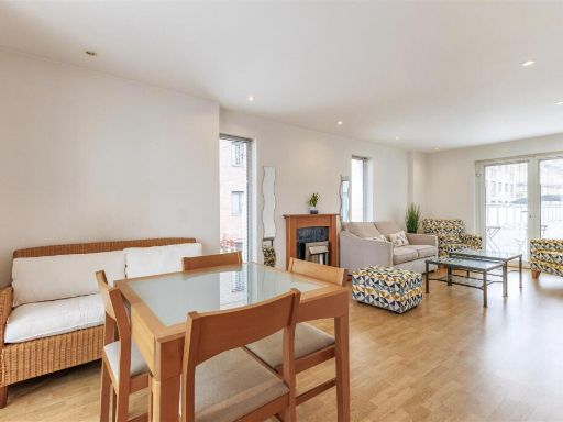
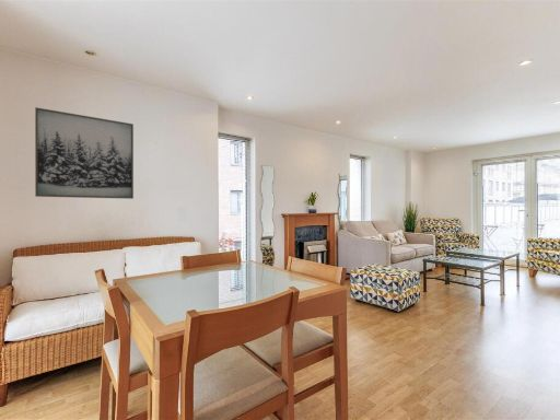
+ wall art (88, 156)
